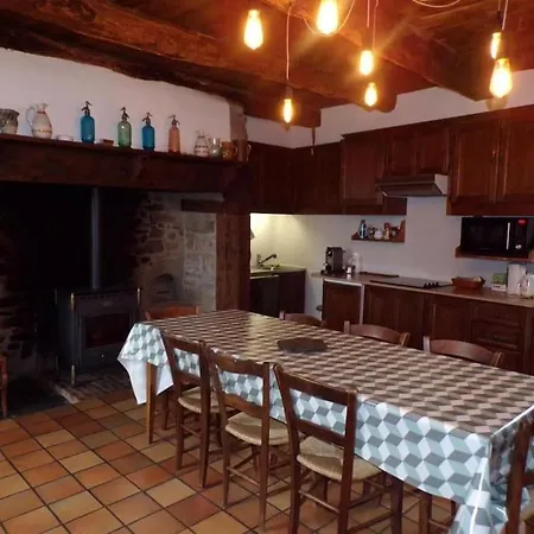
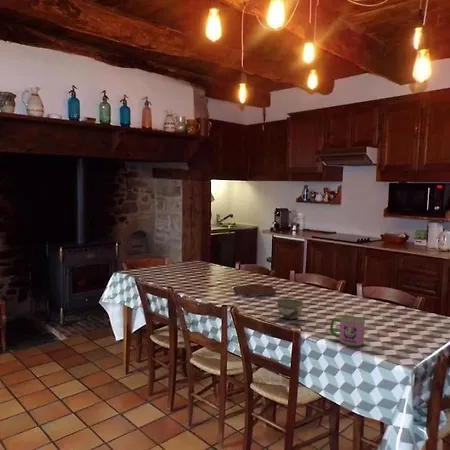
+ mug (347, 330)
+ bowl (289, 309)
